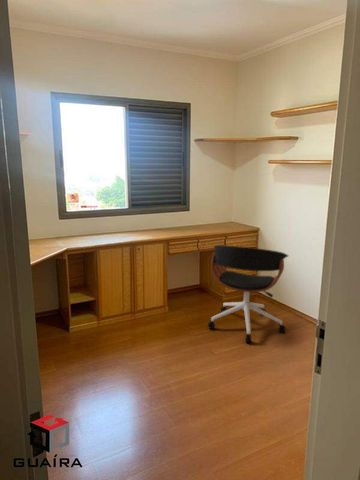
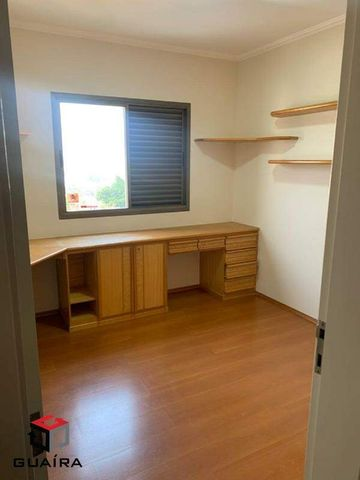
- office chair (248, 284)
